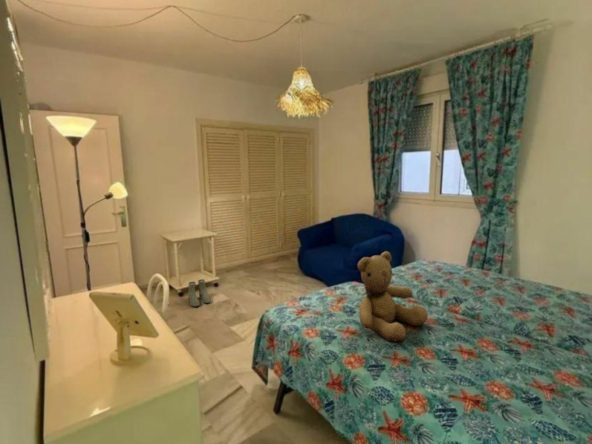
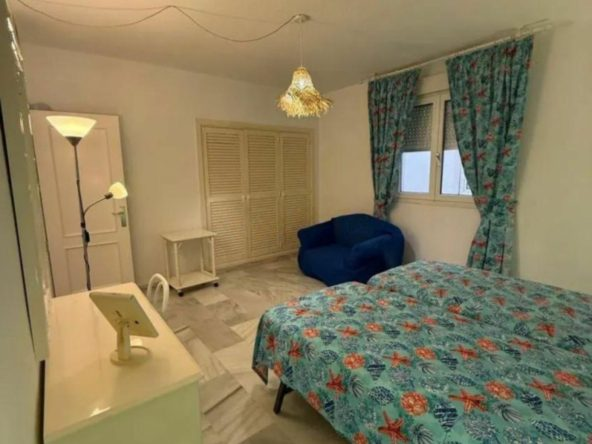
- boots (199, 292)
- teddy bear (390, 290)
